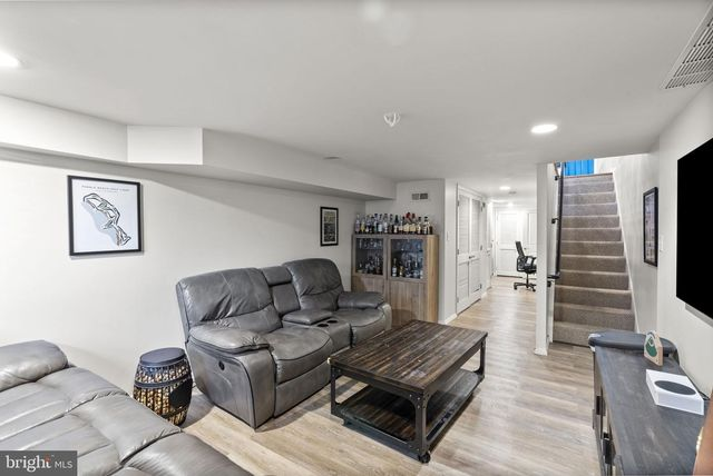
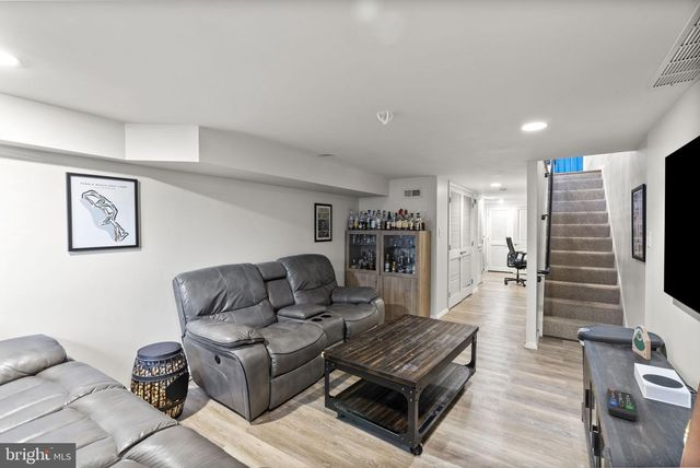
+ remote control (620, 402)
